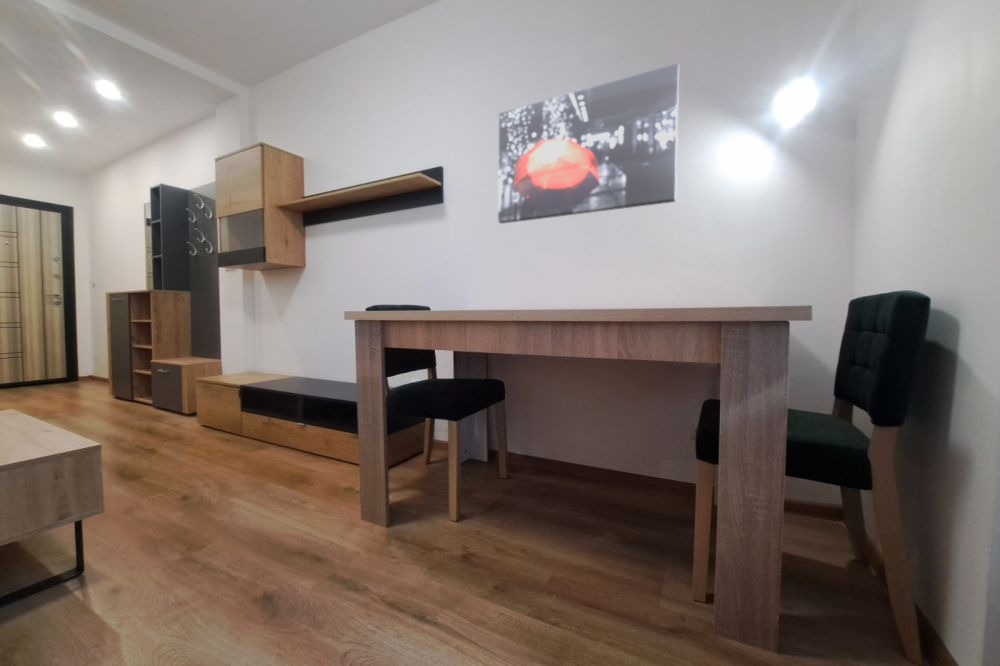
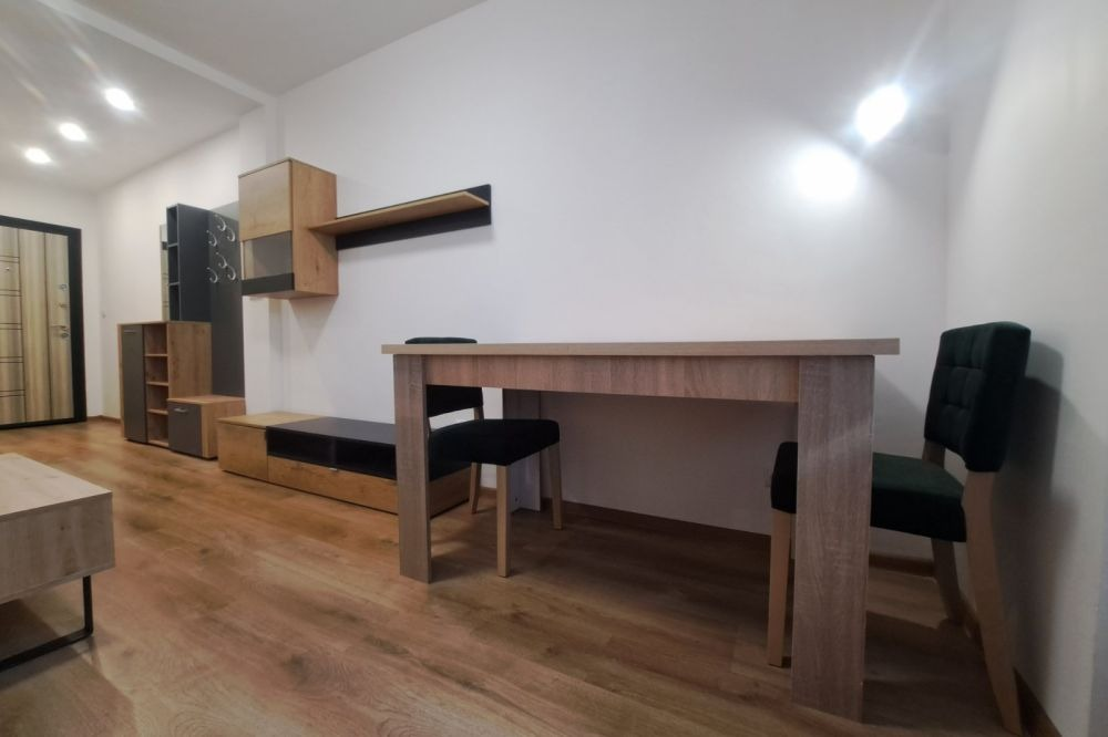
- wall art (578, 153)
